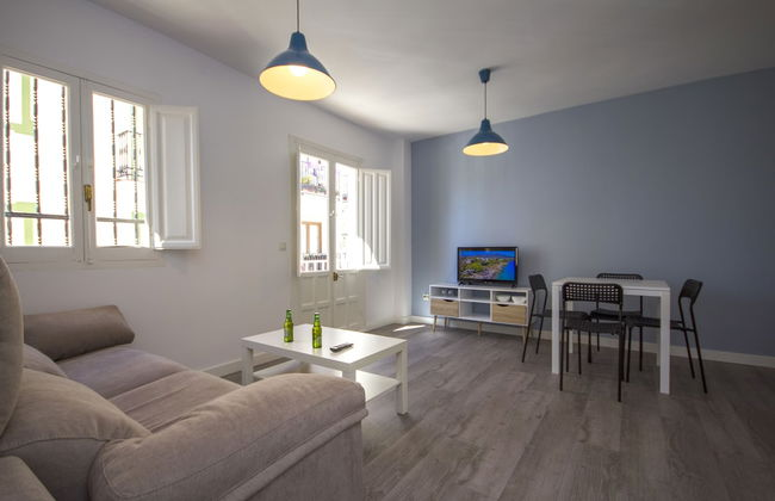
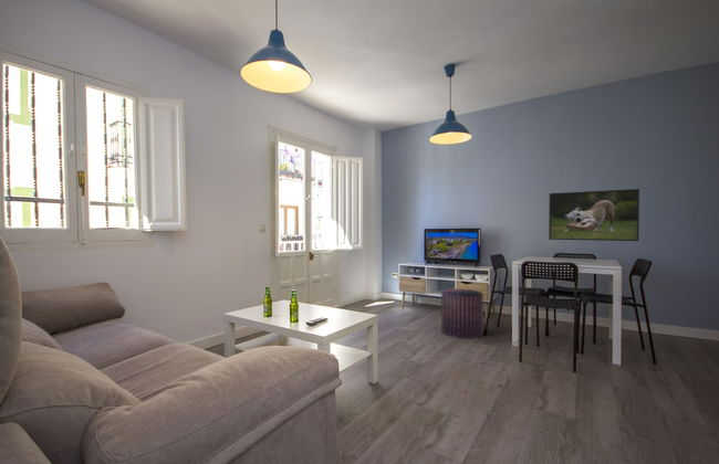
+ pouf (461, 312)
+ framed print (591, 215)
